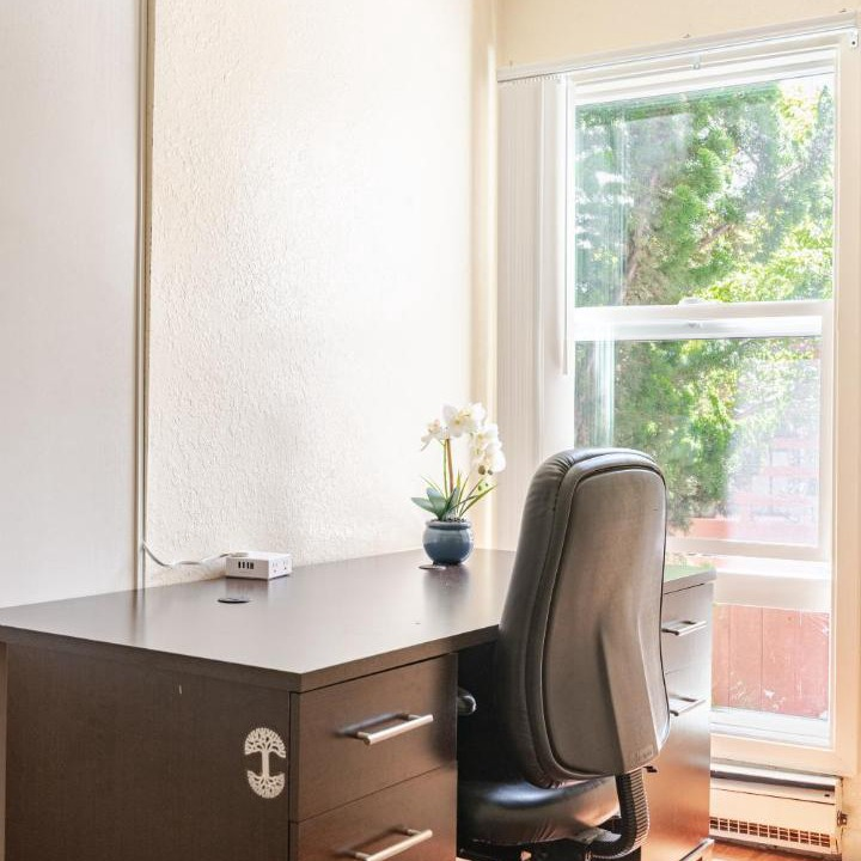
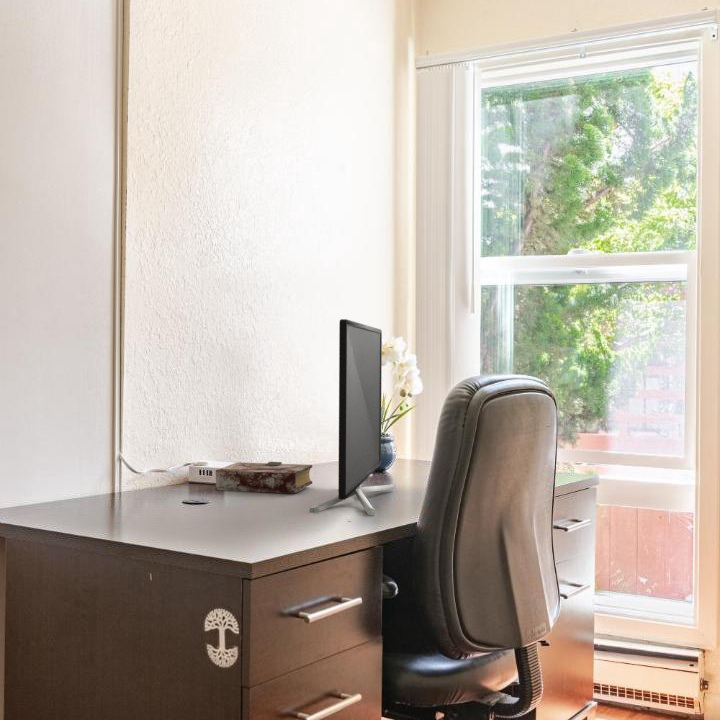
+ book (265, 476)
+ monitor (357, 412)
